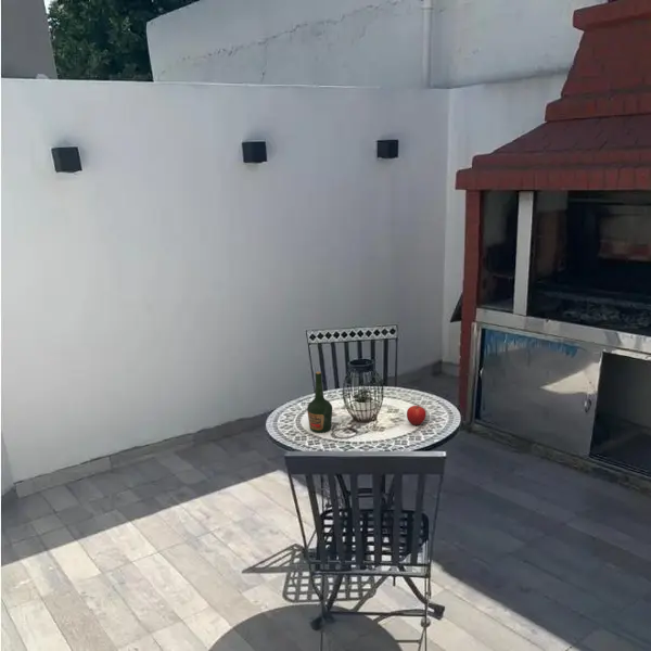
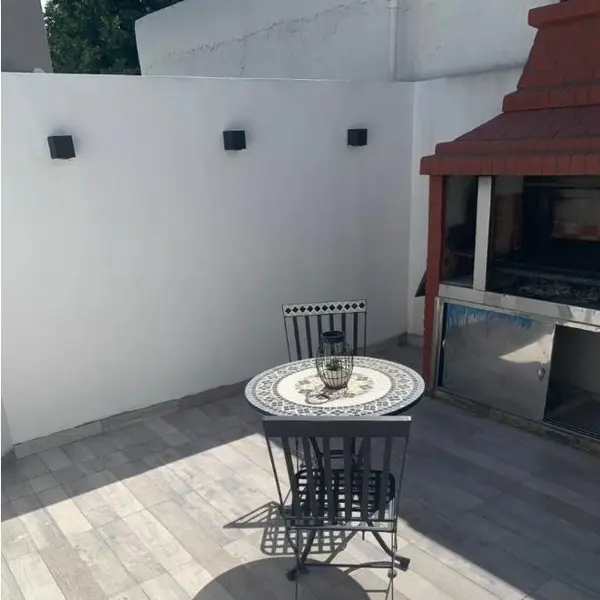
- fruit (416, 414)
- bottle (319, 400)
